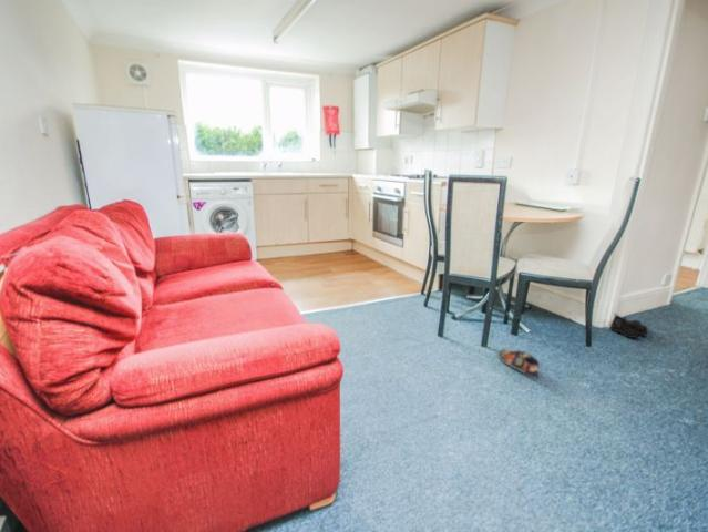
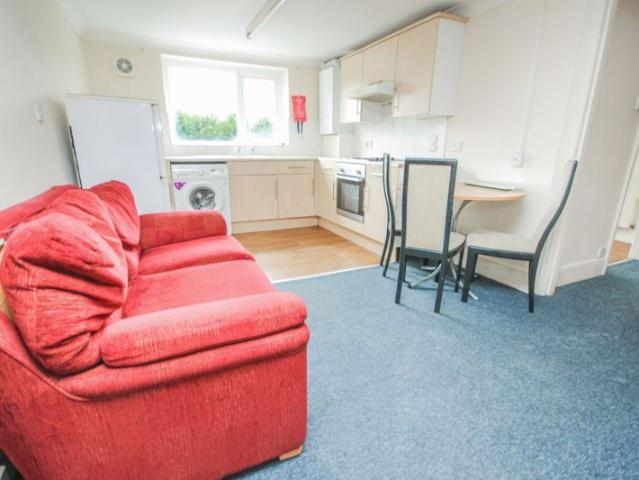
- shoe (521, 359)
- boots (632, 323)
